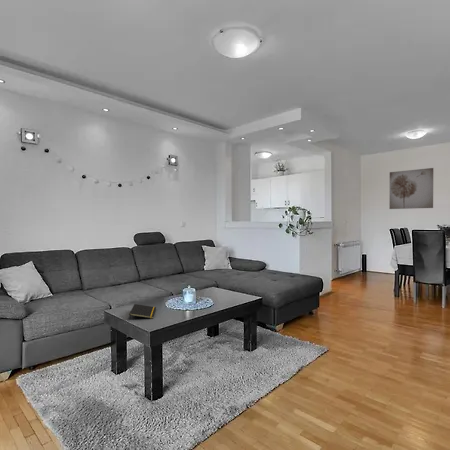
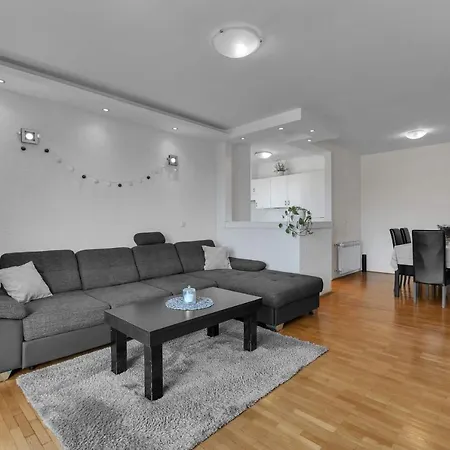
- wall art (410, 189)
- notepad (143, 310)
